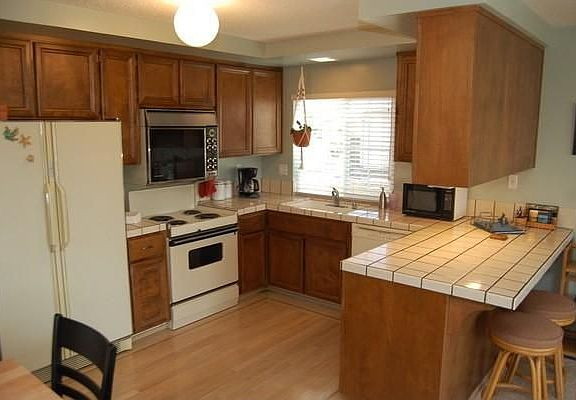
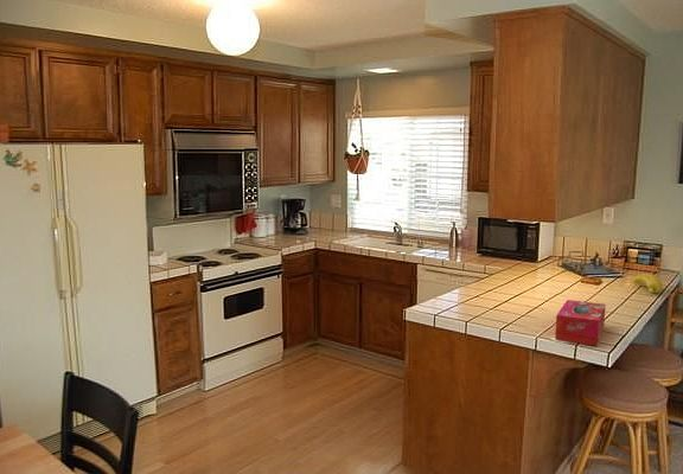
+ fruit (645, 282)
+ tissue box (581, 321)
